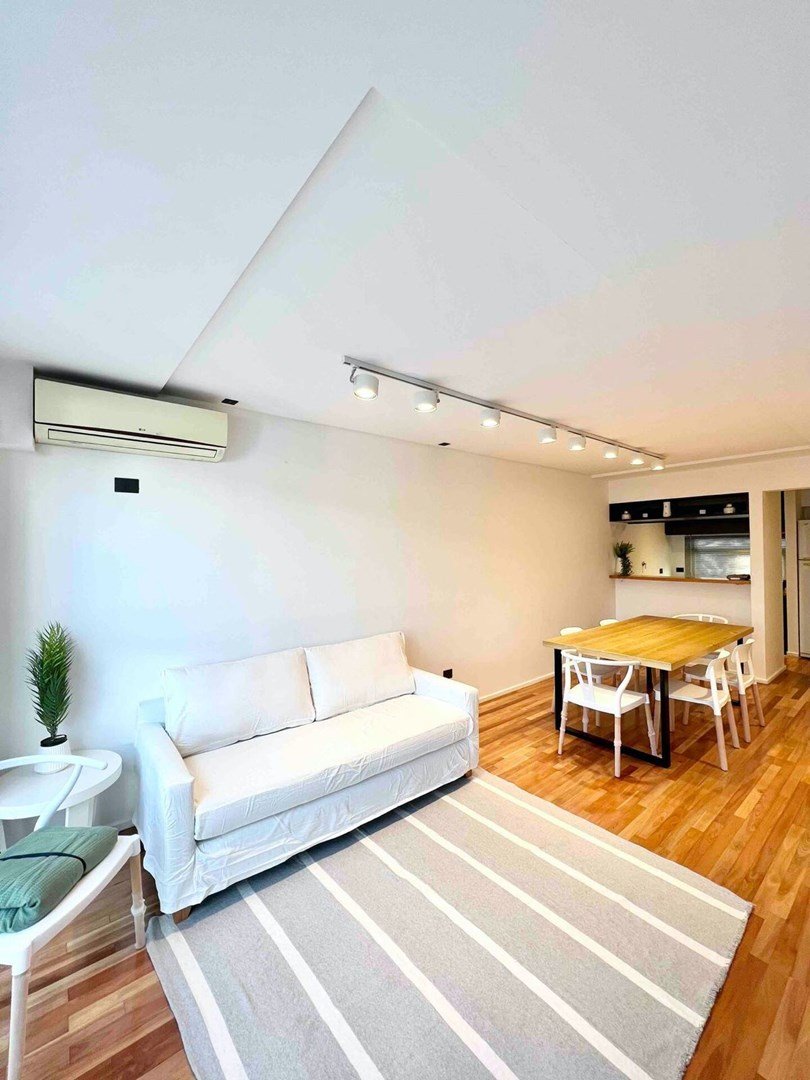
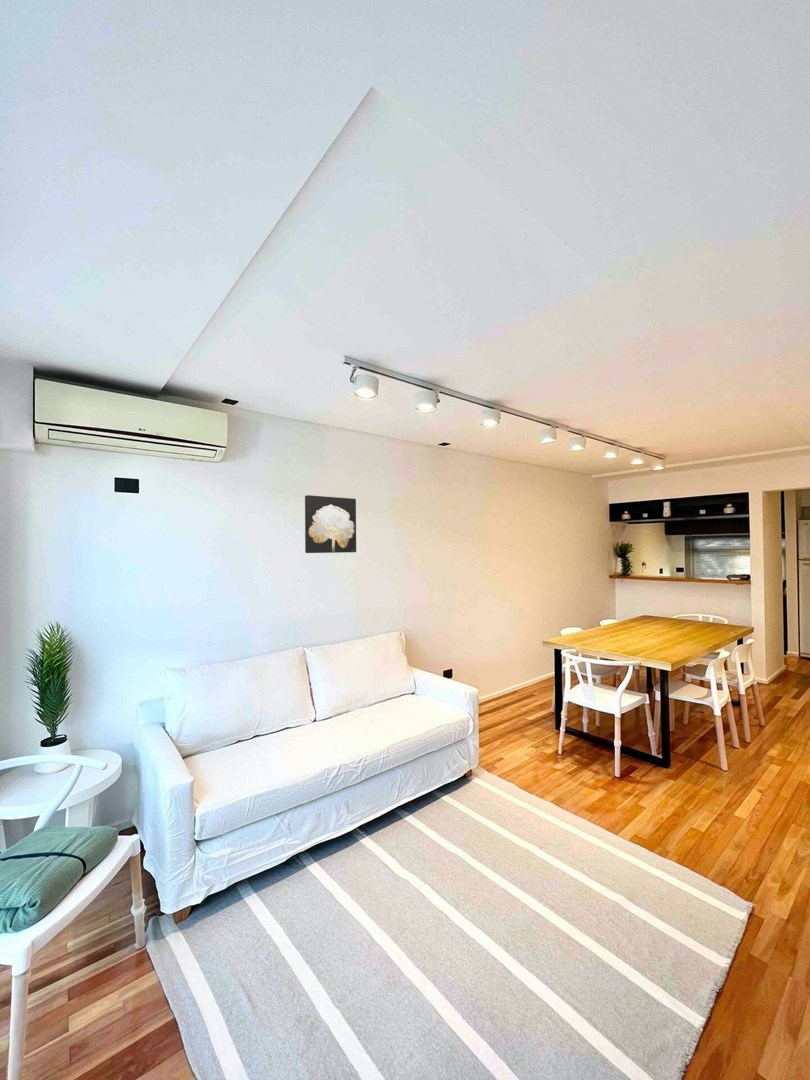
+ wall art (331, 524)
